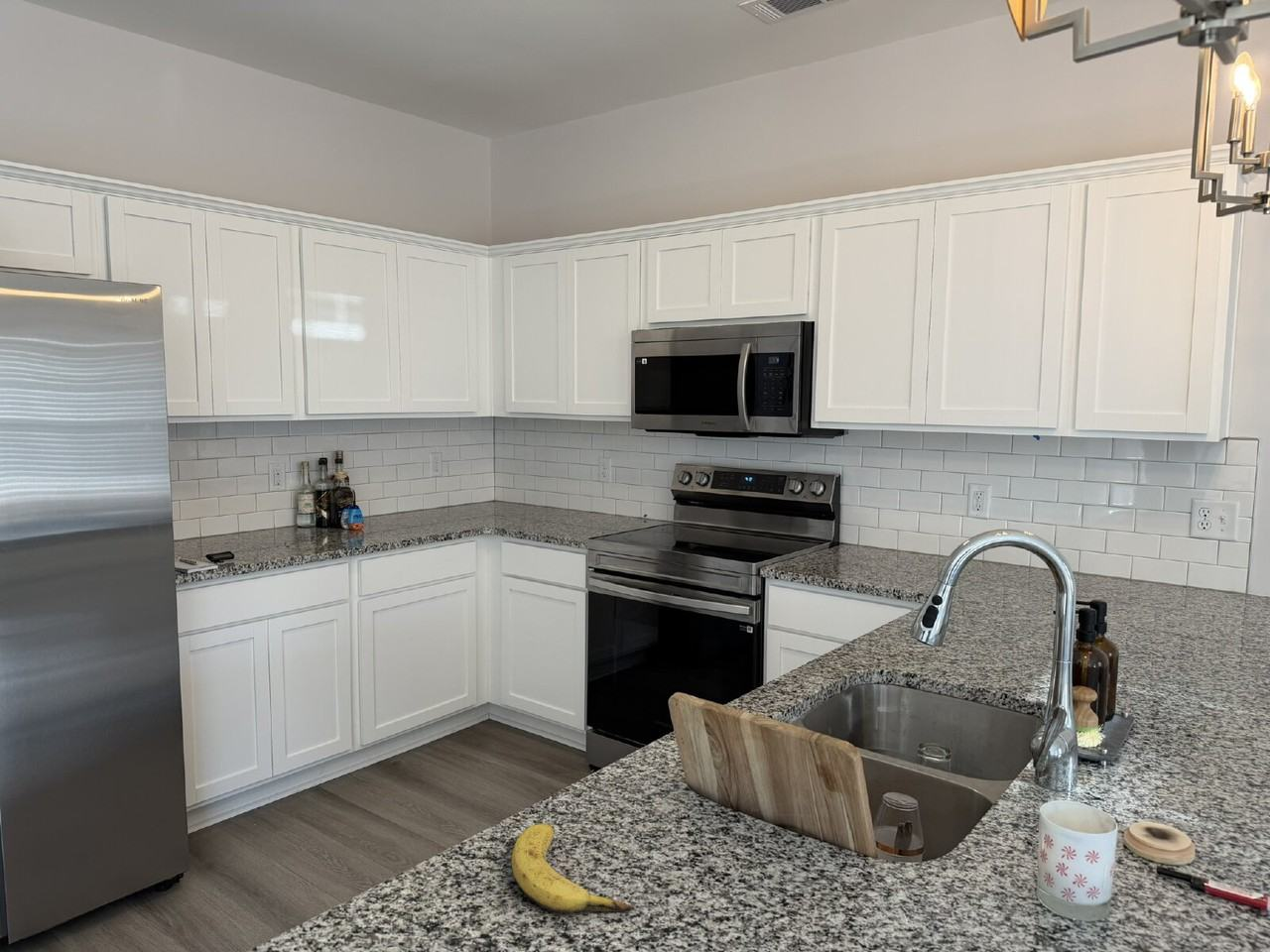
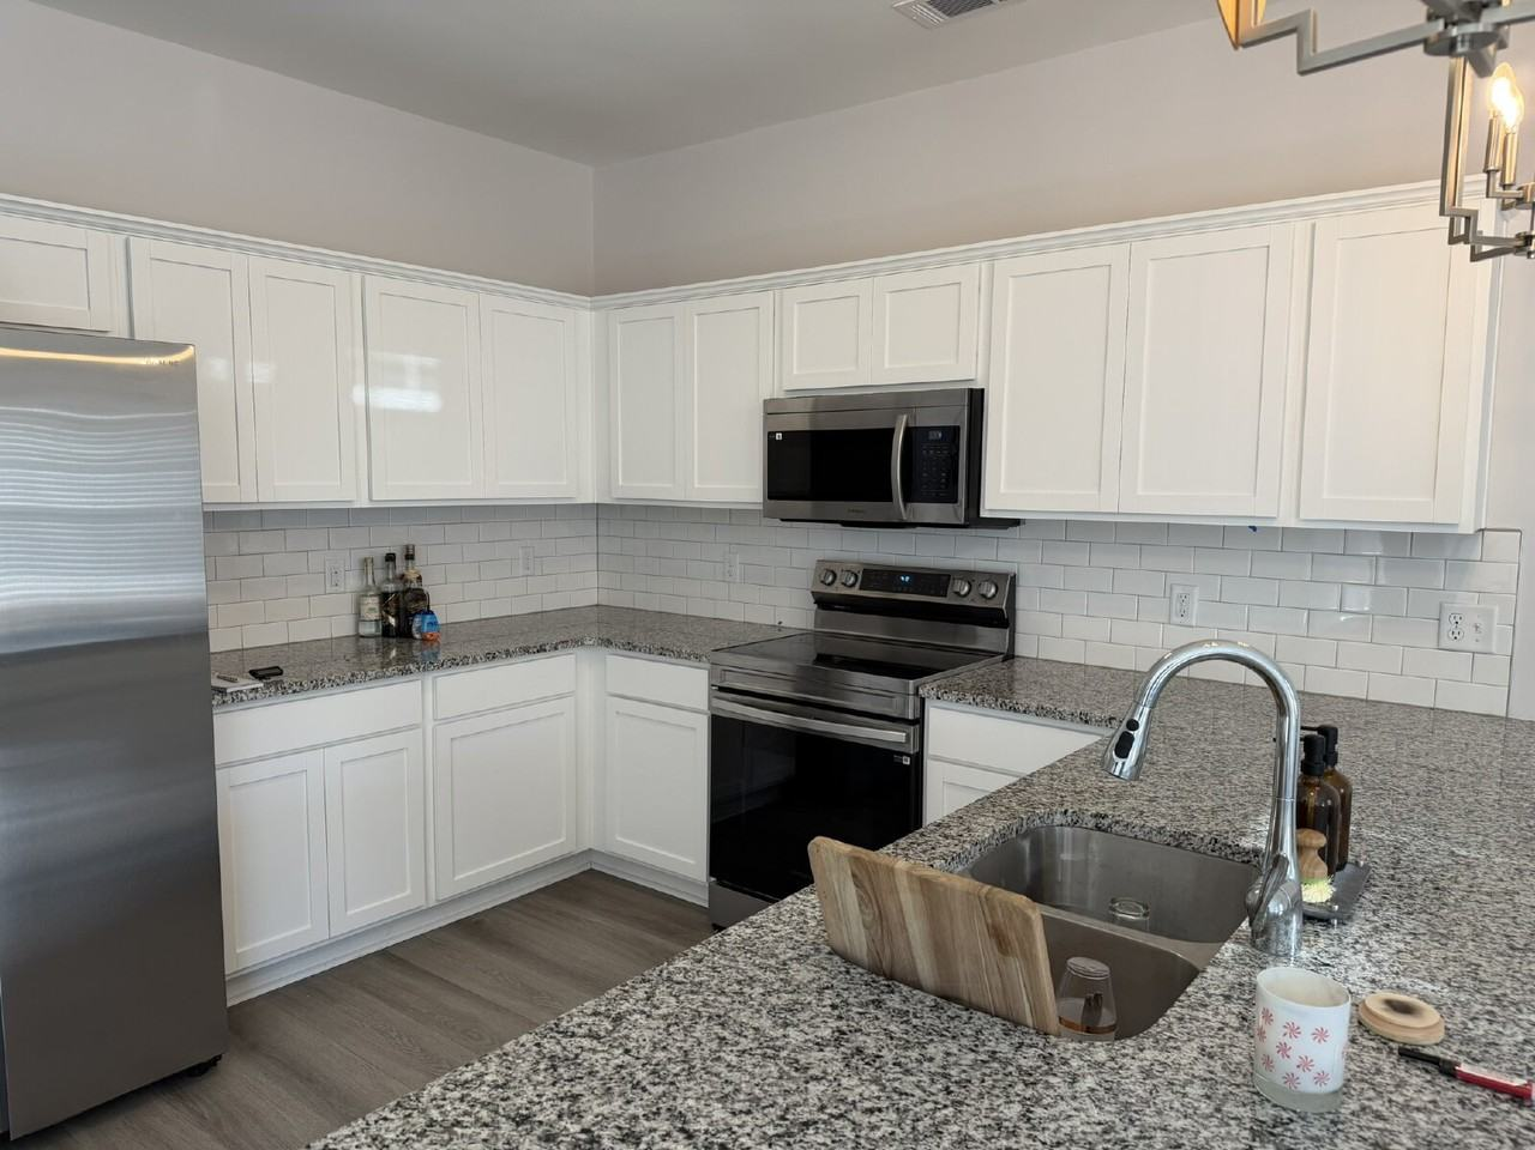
- banana (557, 873)
